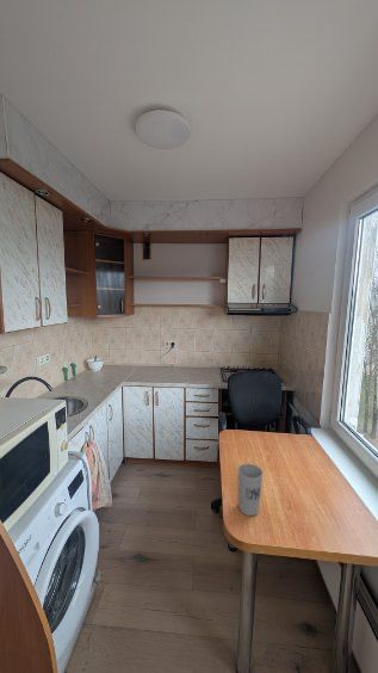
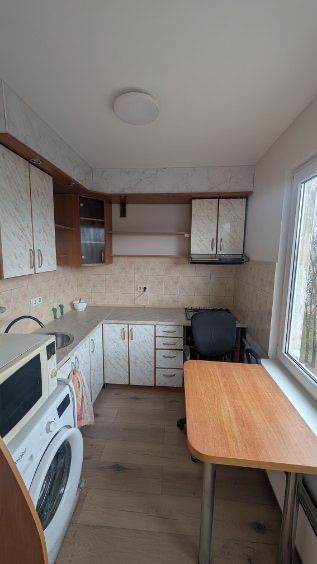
- cup (249, 489)
